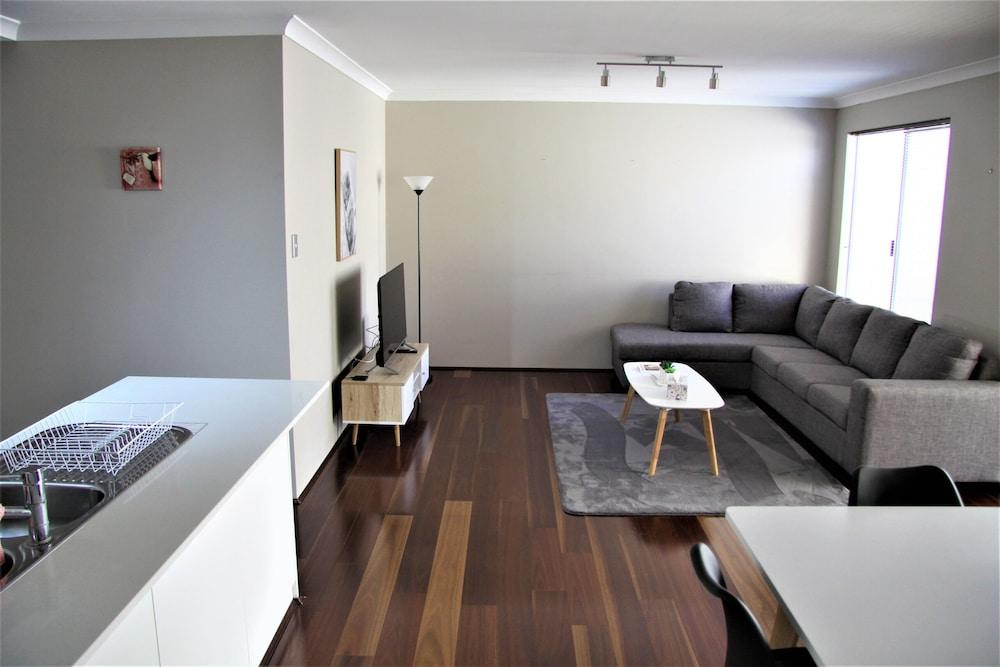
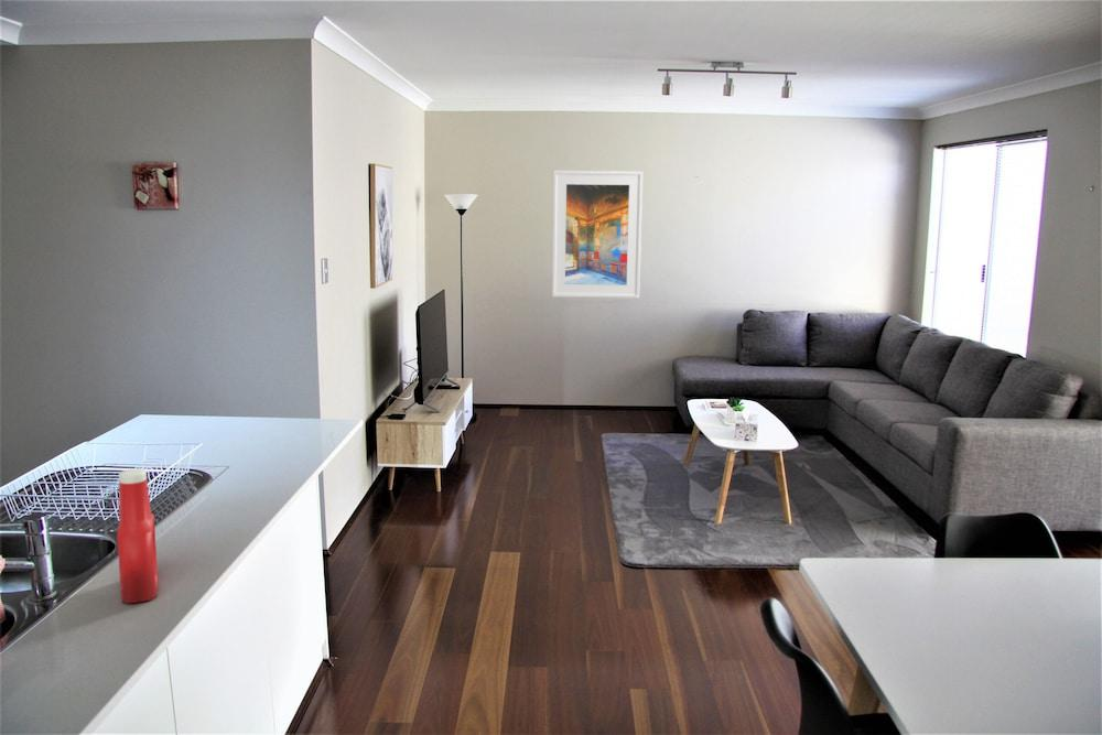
+ soap bottle (136, 530)
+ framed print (596, 235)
